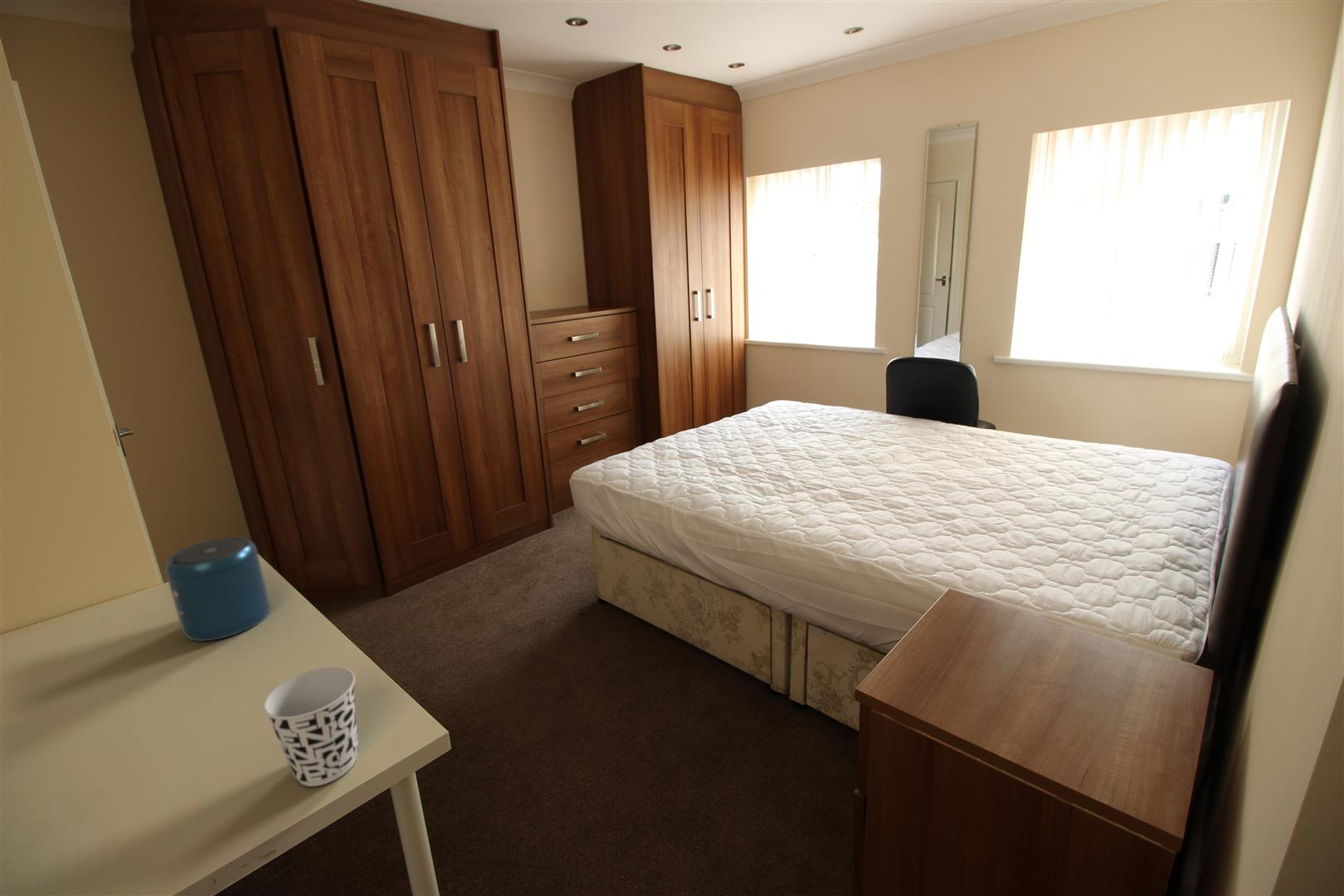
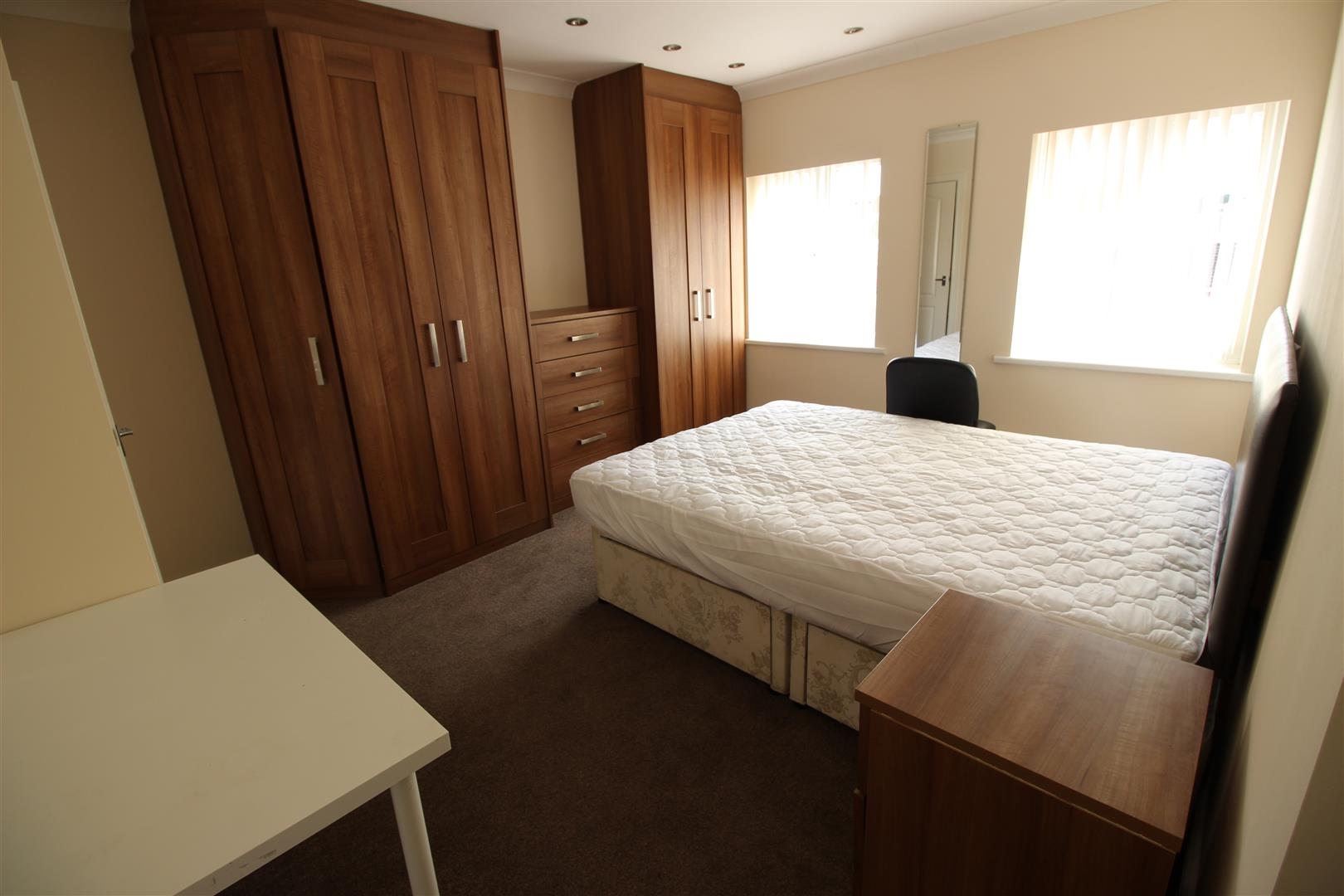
- cup (319, 728)
- speaker (219, 587)
